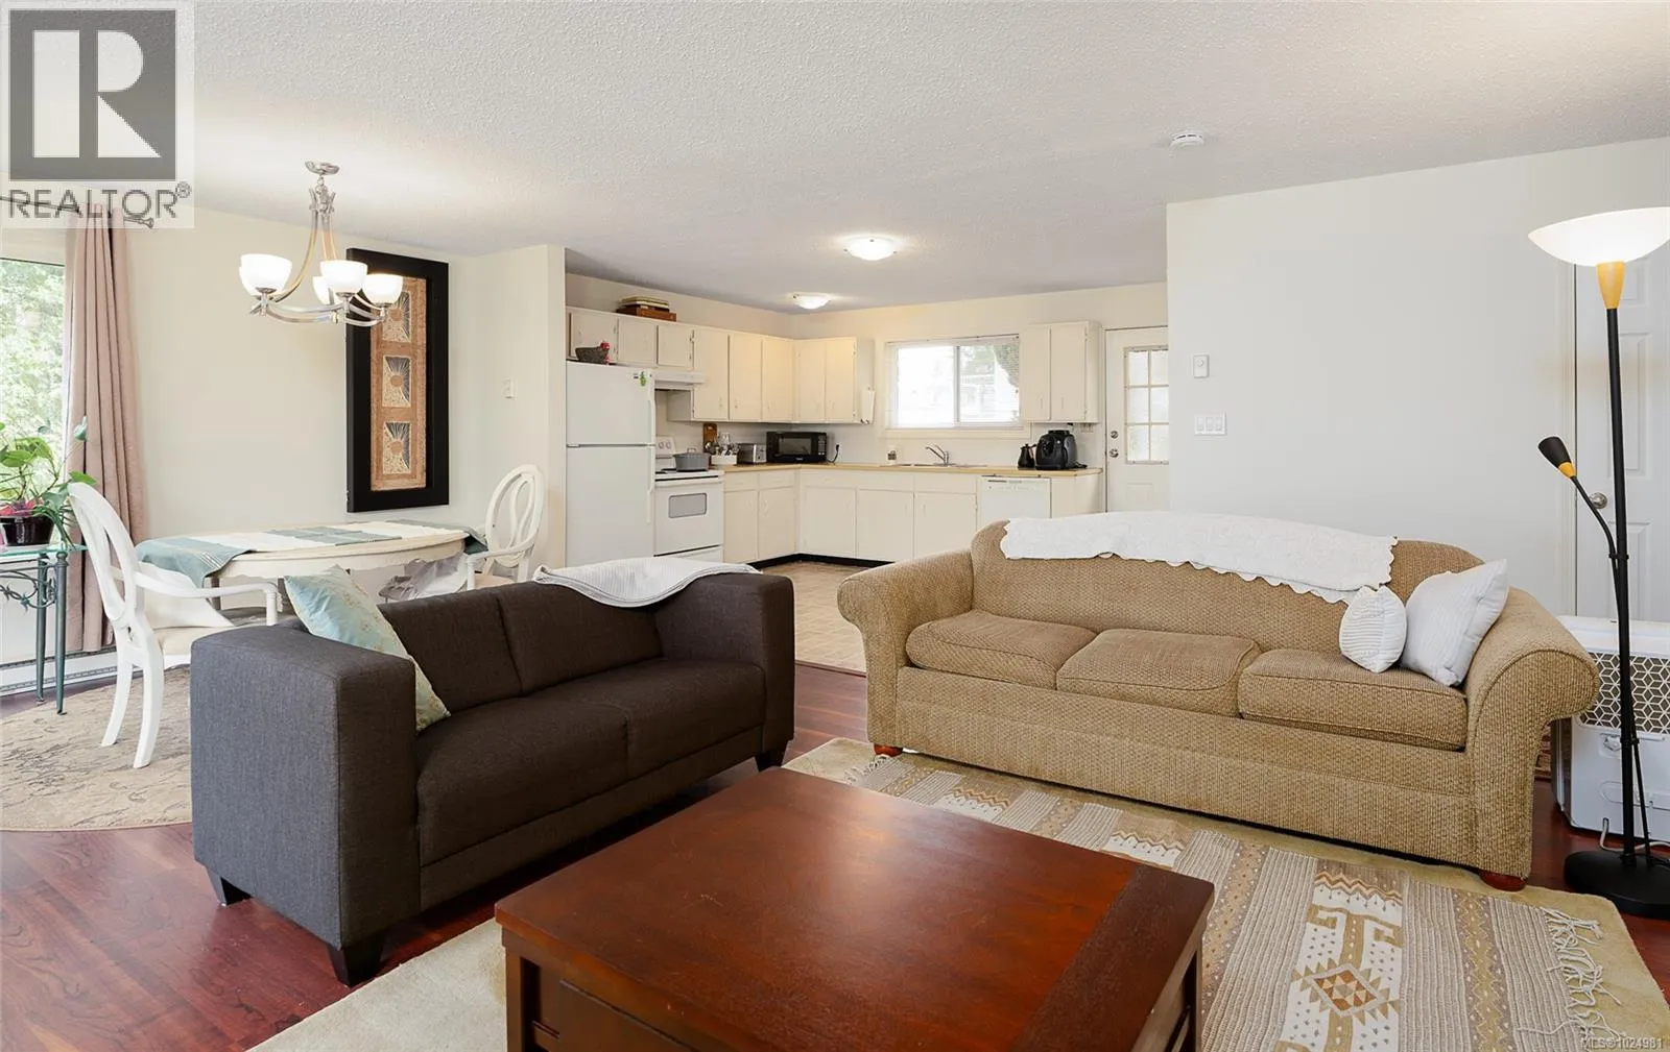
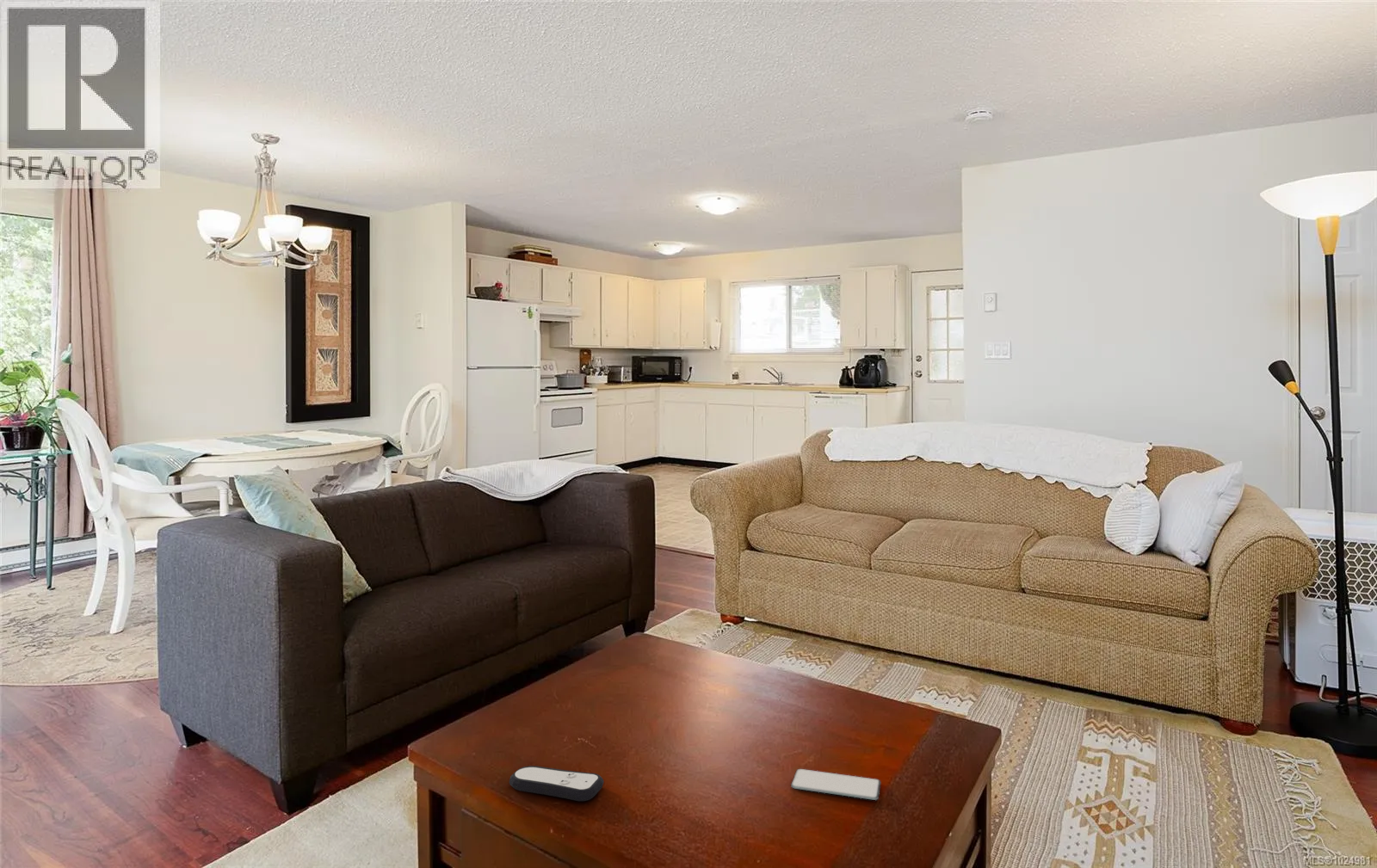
+ remote control (555, 781)
+ smartphone (836, 784)
